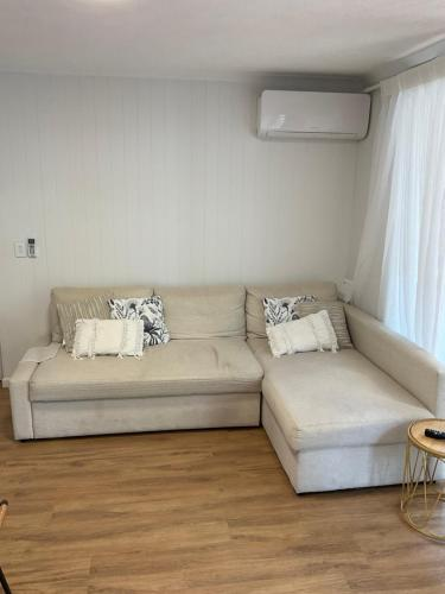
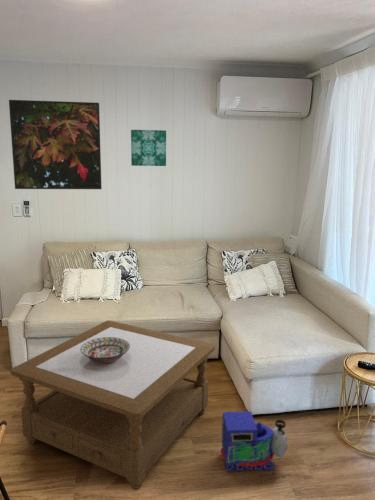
+ decorative bowl (105, 352)
+ toy train (254, 441)
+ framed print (56, 146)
+ wall art (148, 148)
+ coffee table (120, 392)
